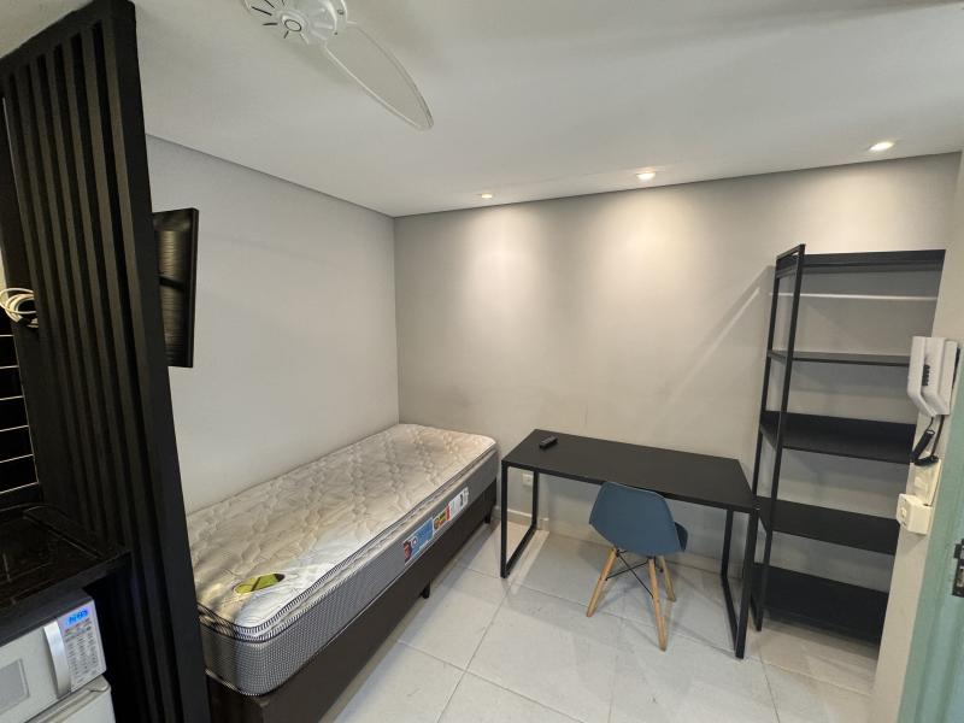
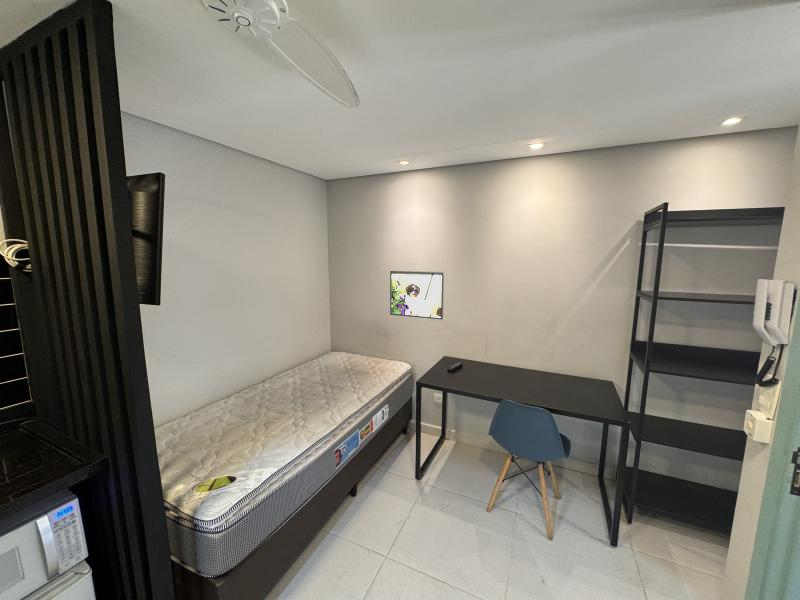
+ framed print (415, 294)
